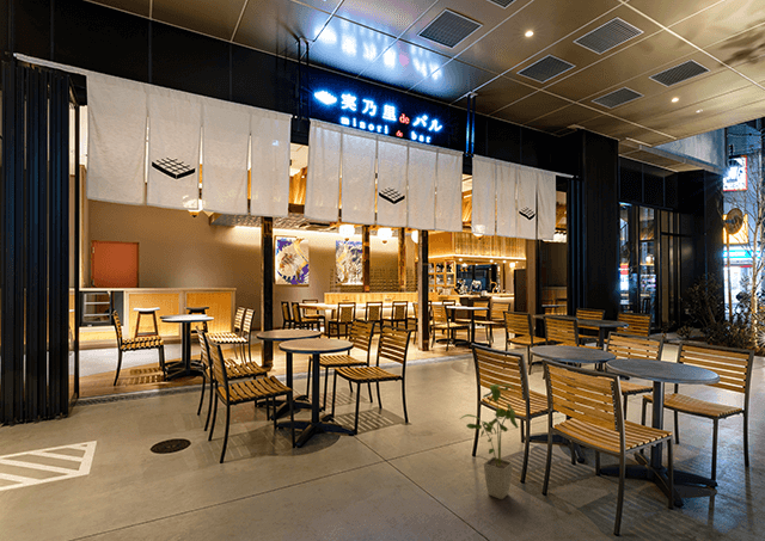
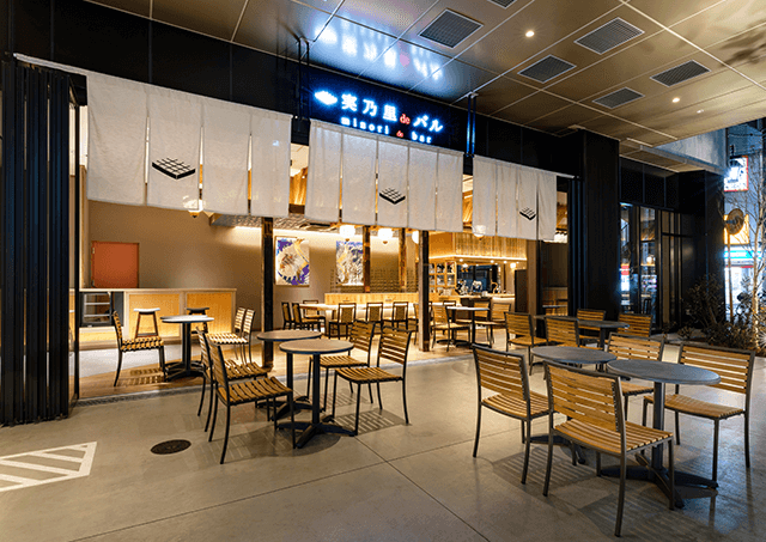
- house plant (491, 437)
